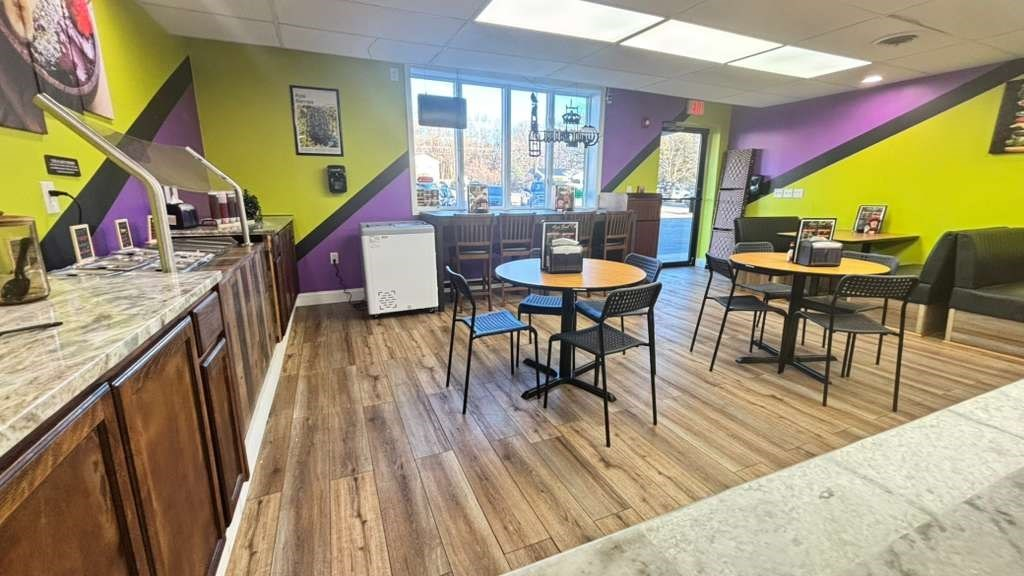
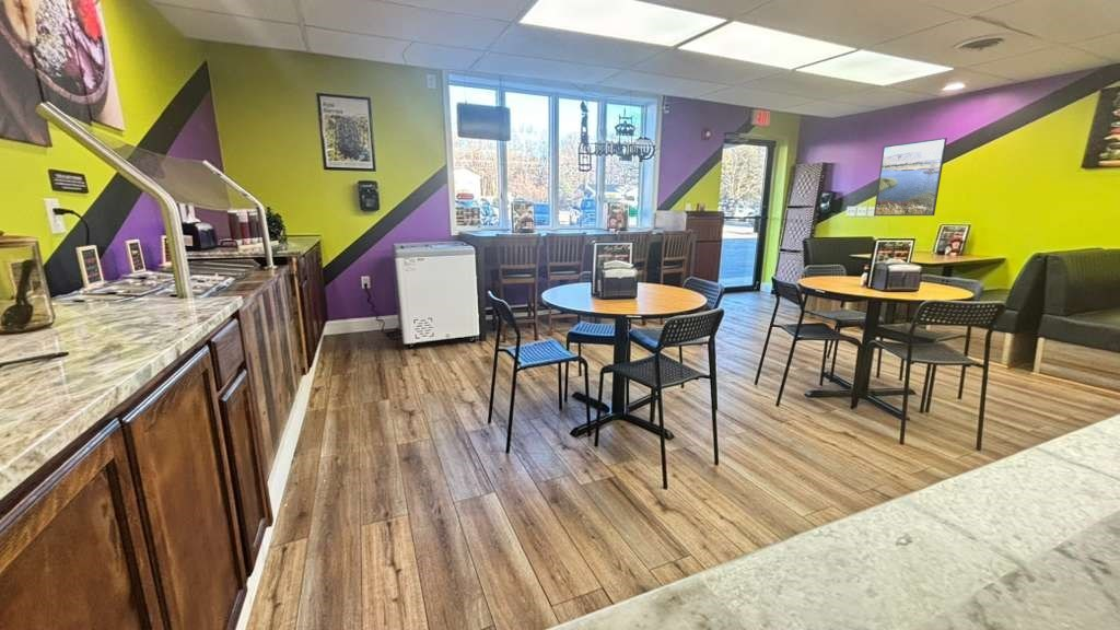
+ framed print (908, 179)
